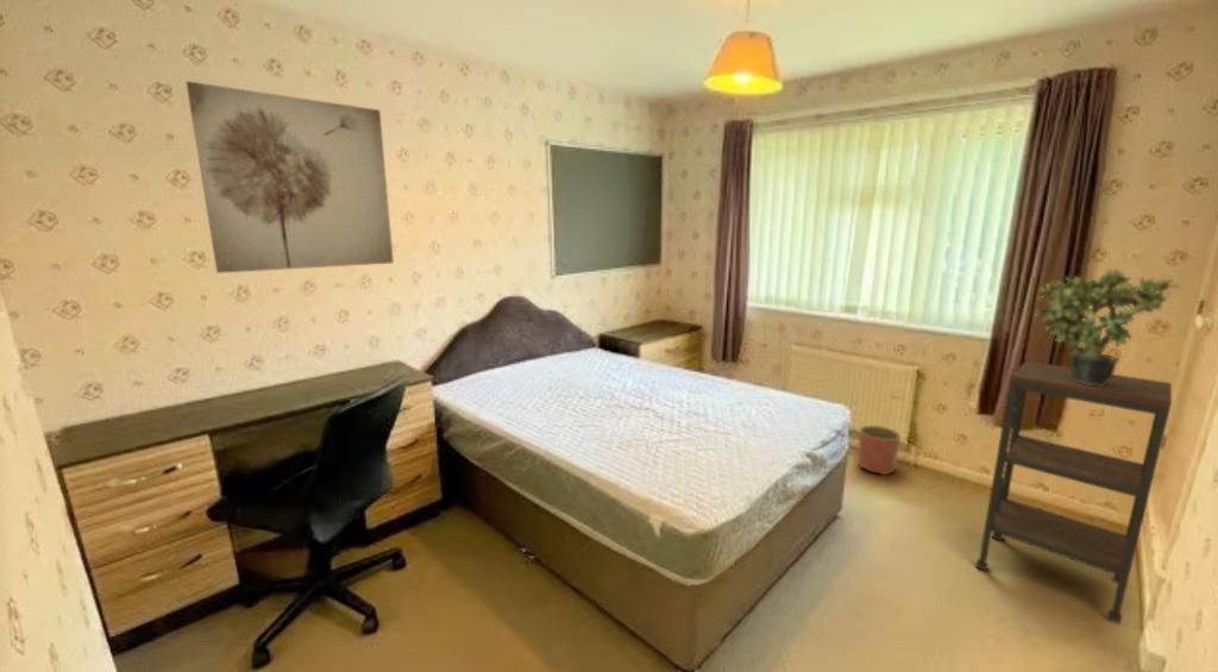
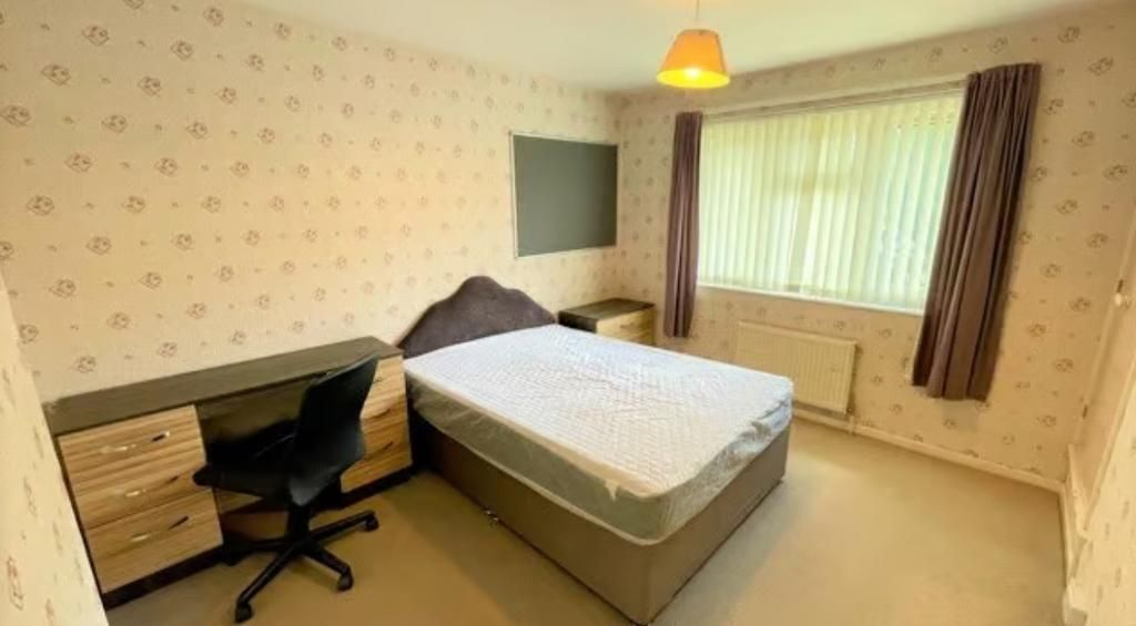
- shelving unit (1068, 478)
- potted plant (1095, 325)
- wall art (303, 184)
- planter (878, 450)
